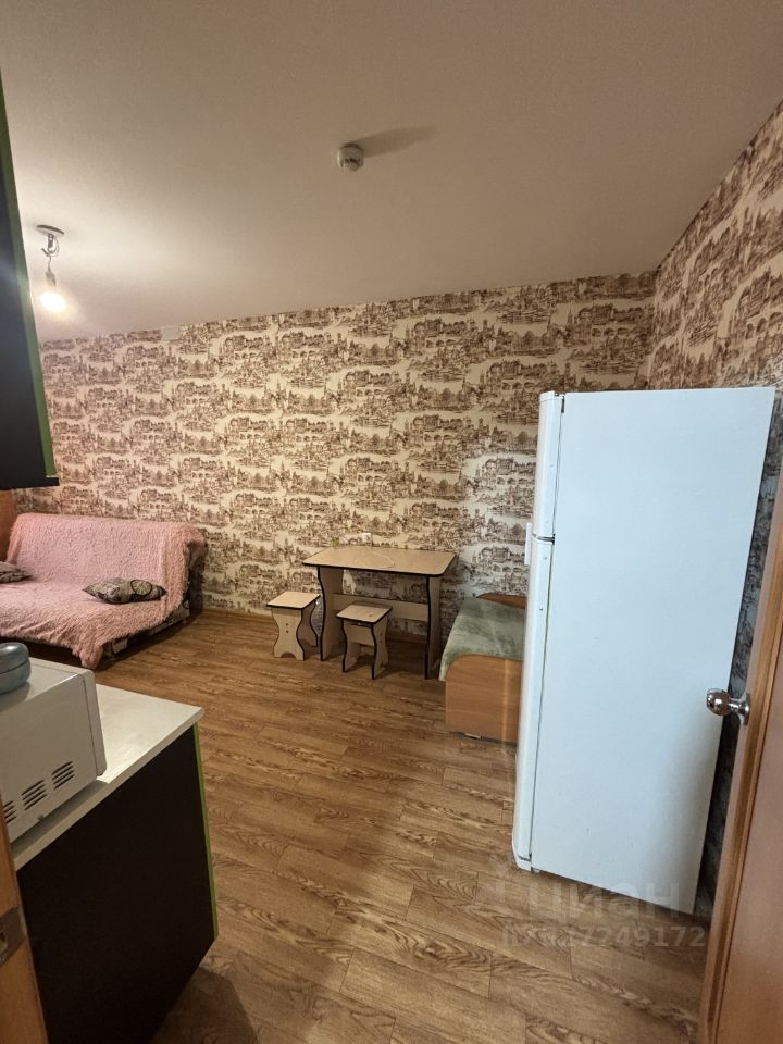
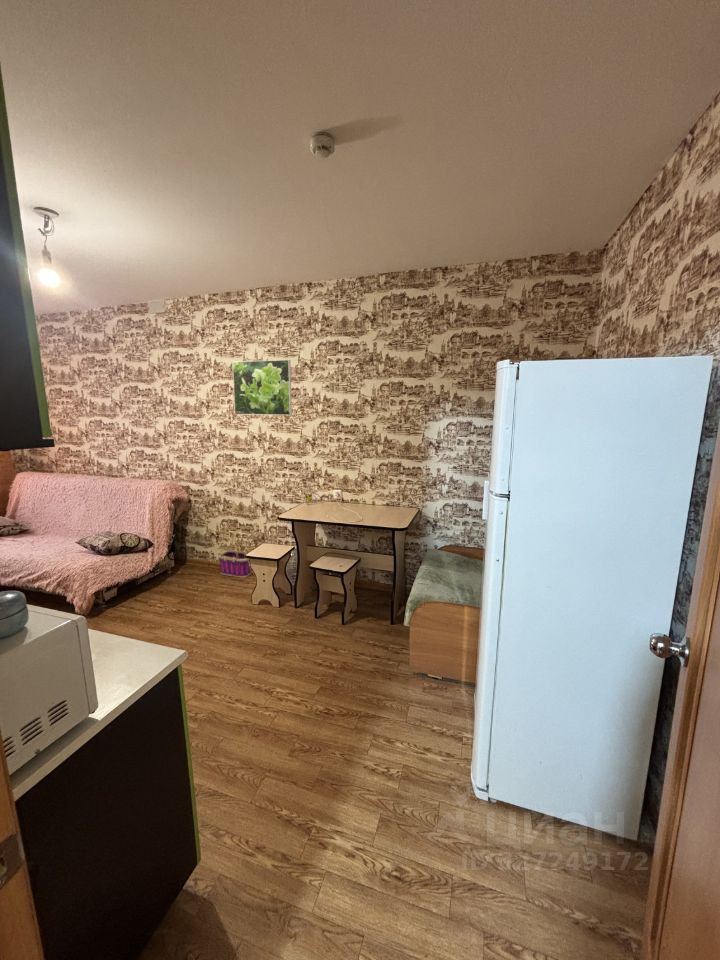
+ basket (235, 552)
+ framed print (261, 388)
